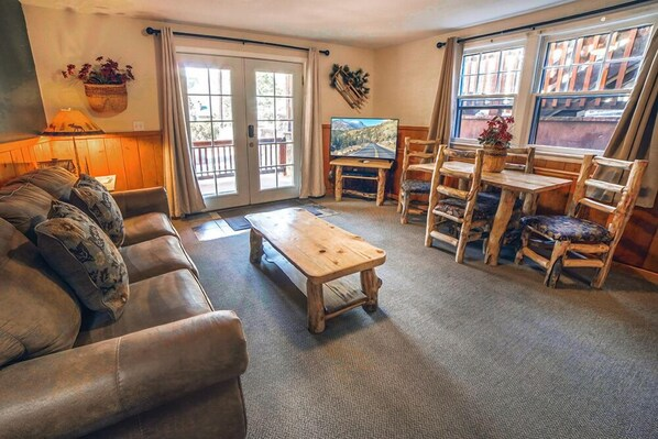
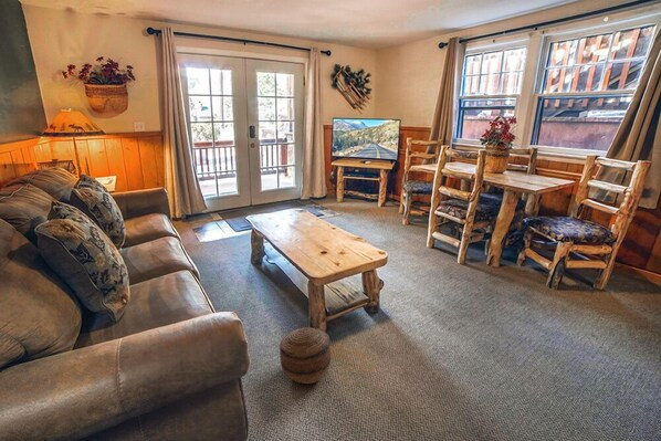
+ basket (305, 353)
